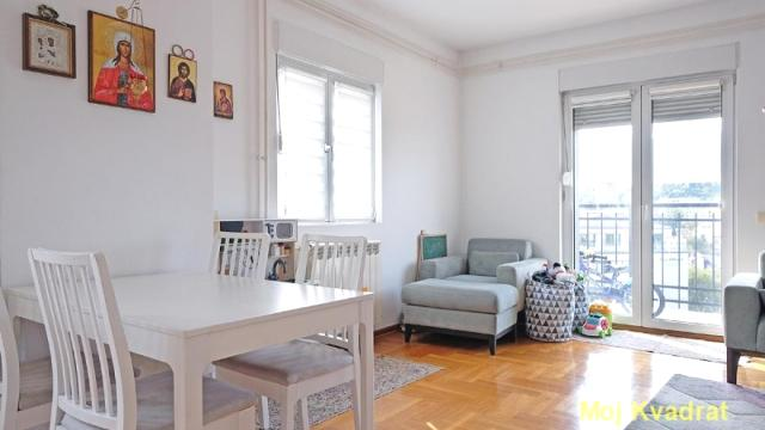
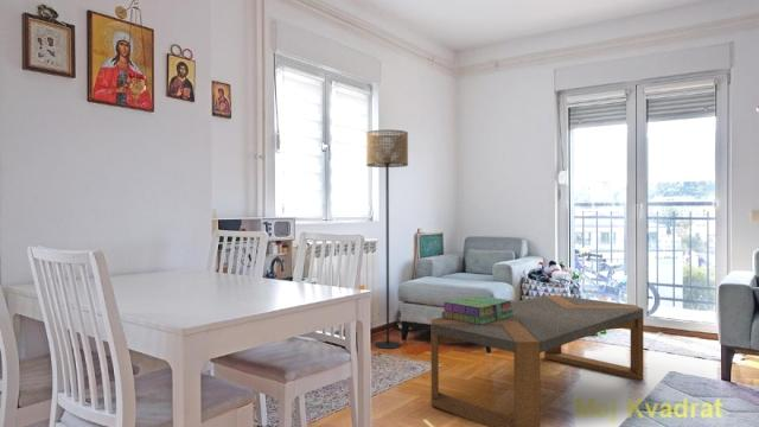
+ coffee table (542, 351)
+ floor lamp (387, 238)
+ stack of books (478, 308)
